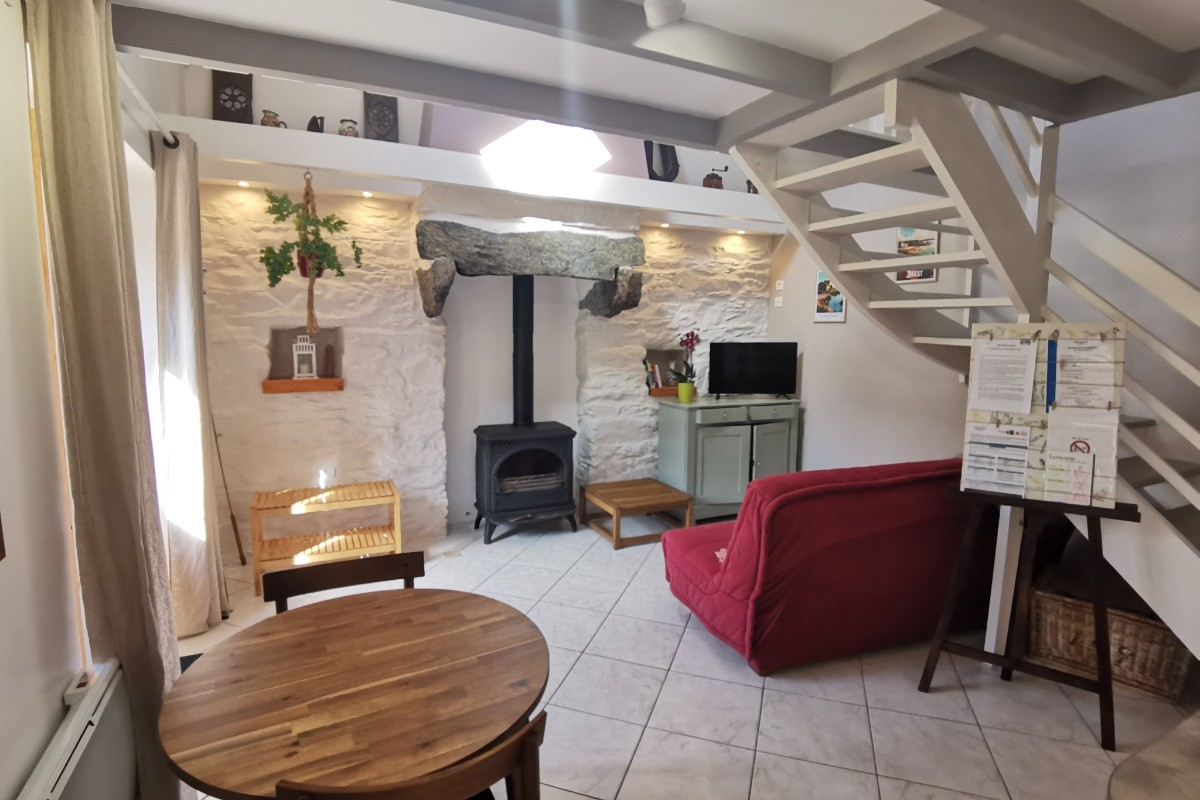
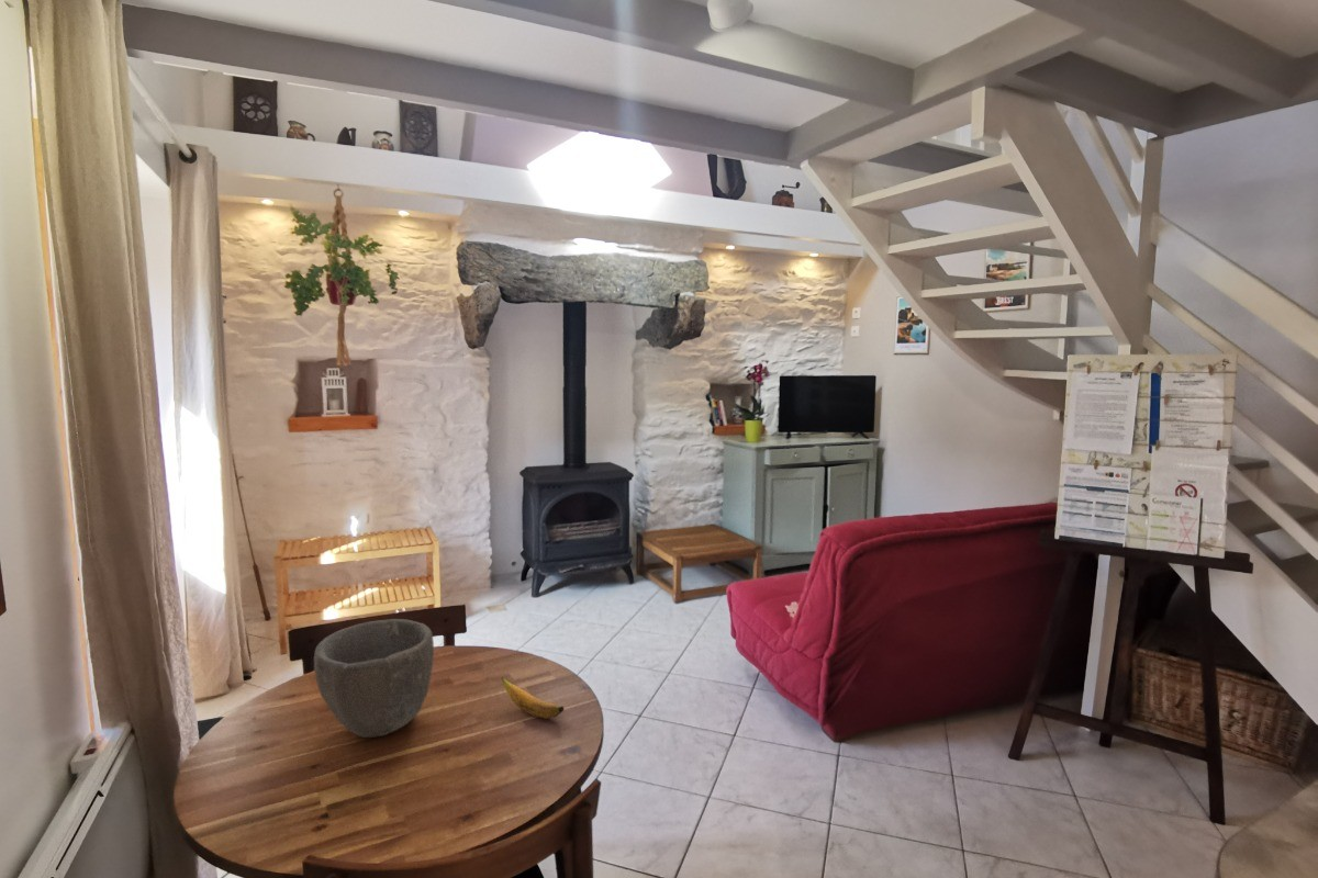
+ bowl (377, 683)
+ banana (532, 698)
